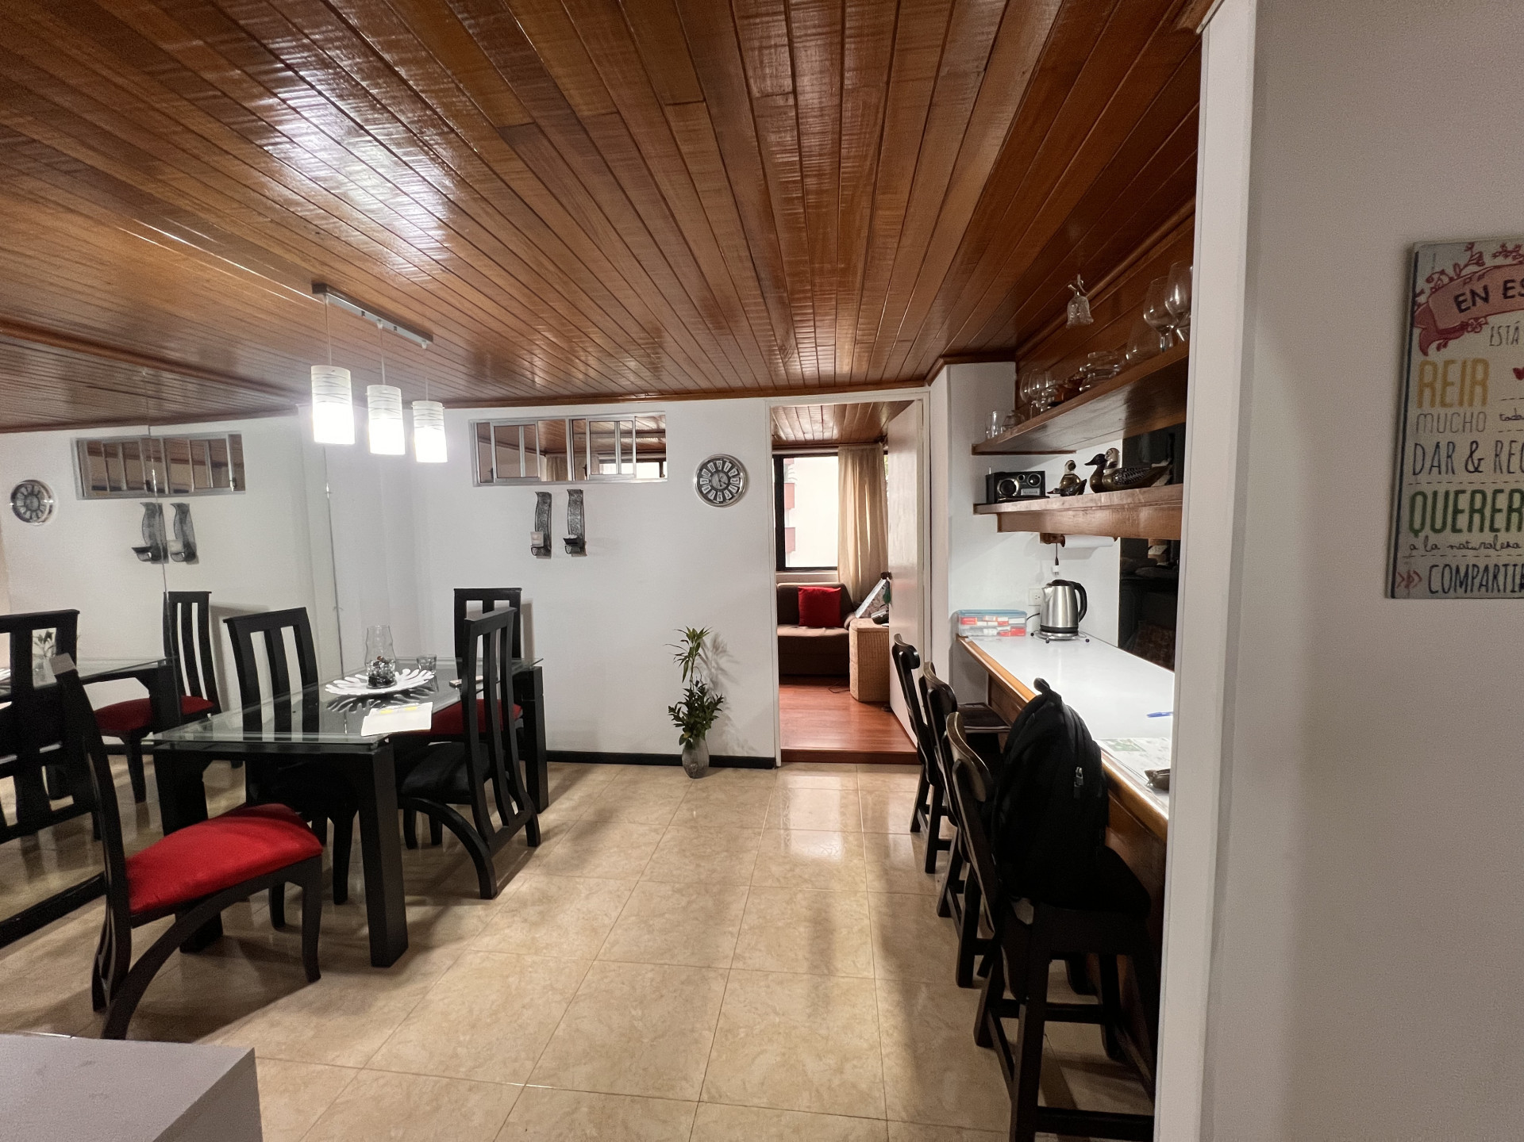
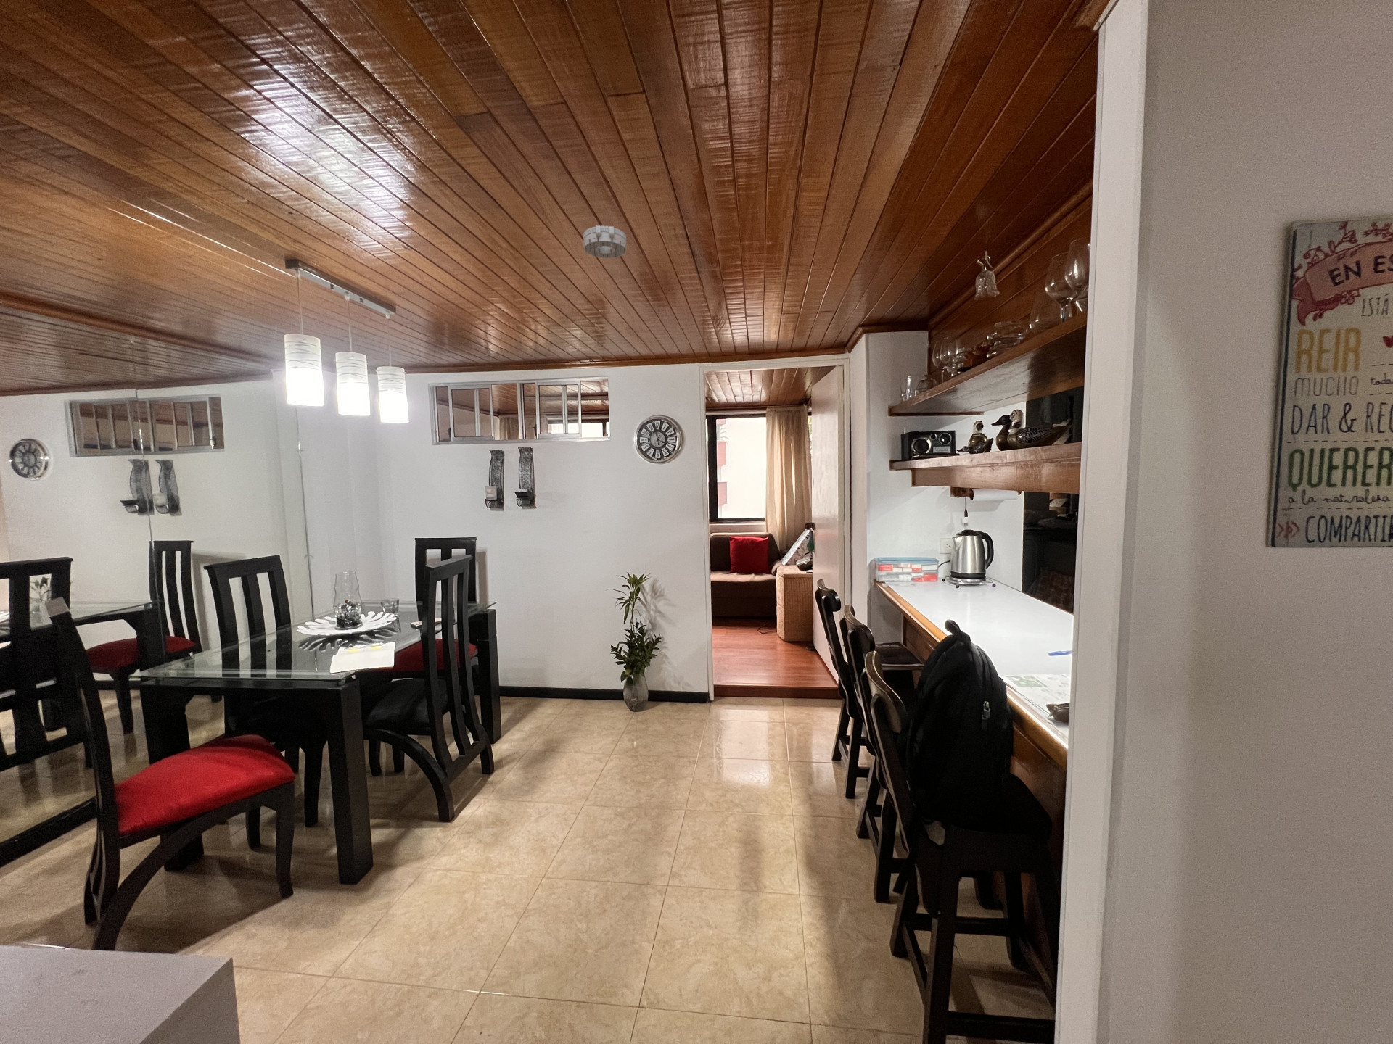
+ smoke detector (605, 241)
